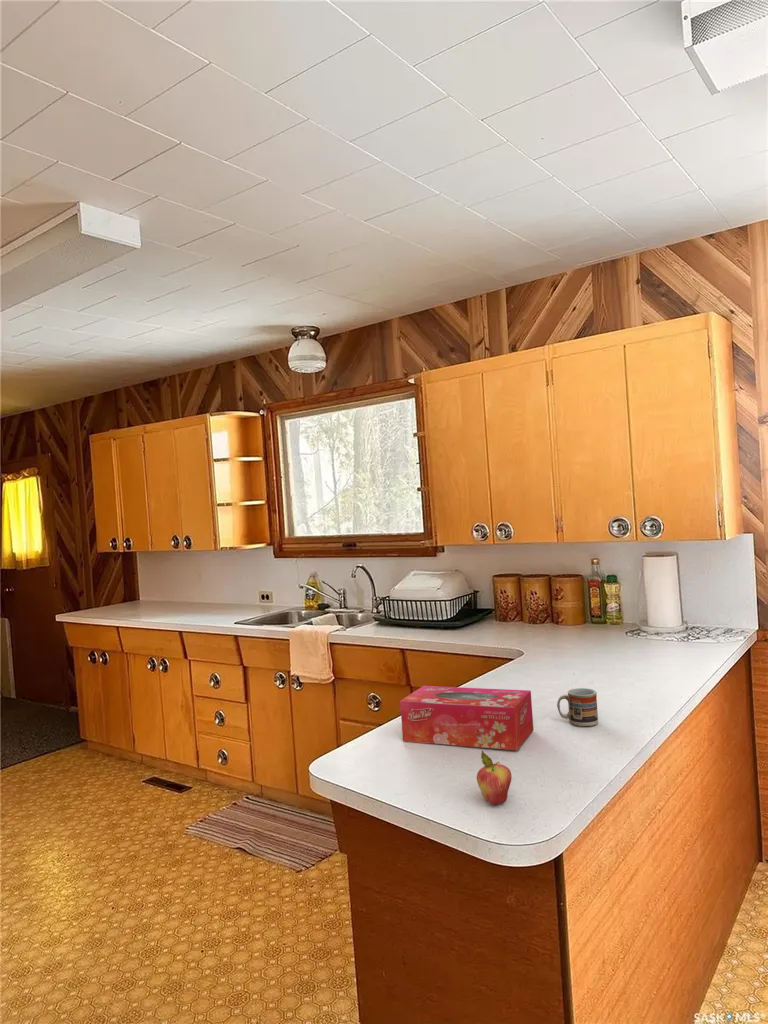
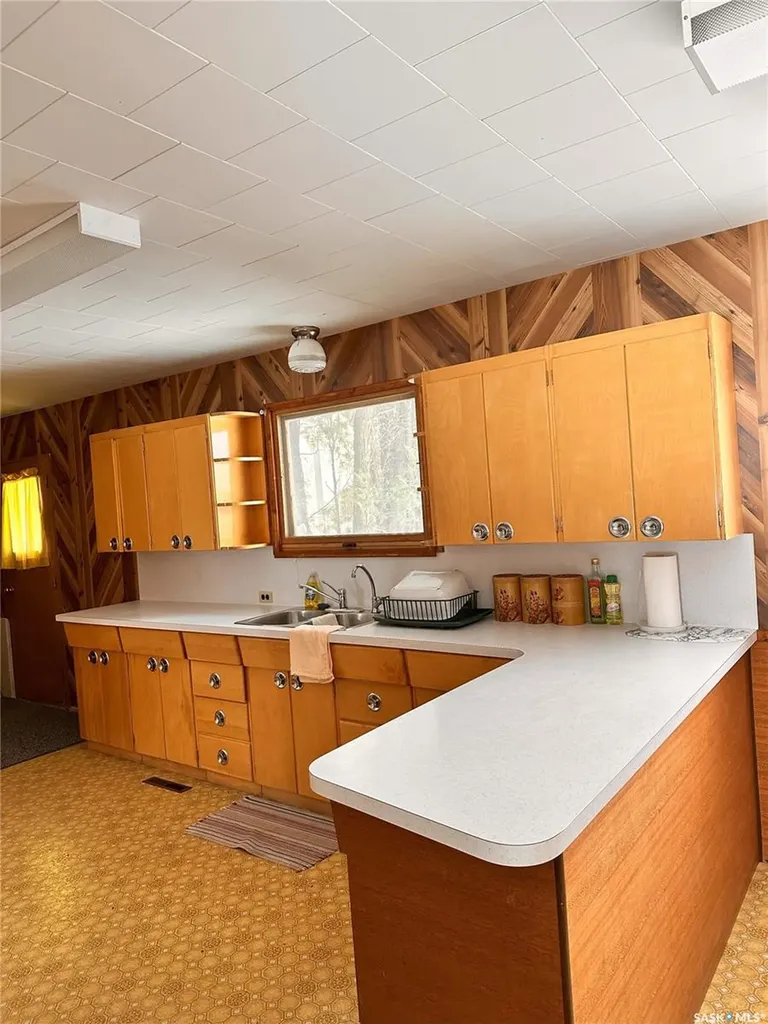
- cup (577, 706)
- fruit (493, 777)
- tissue box (467, 715)
